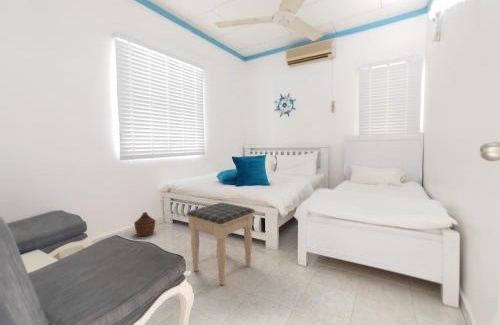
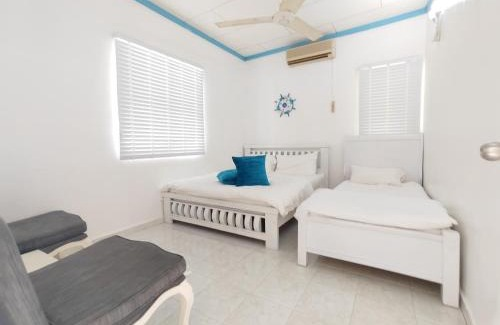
- footstool (221, 238)
- woven basket (145, 222)
